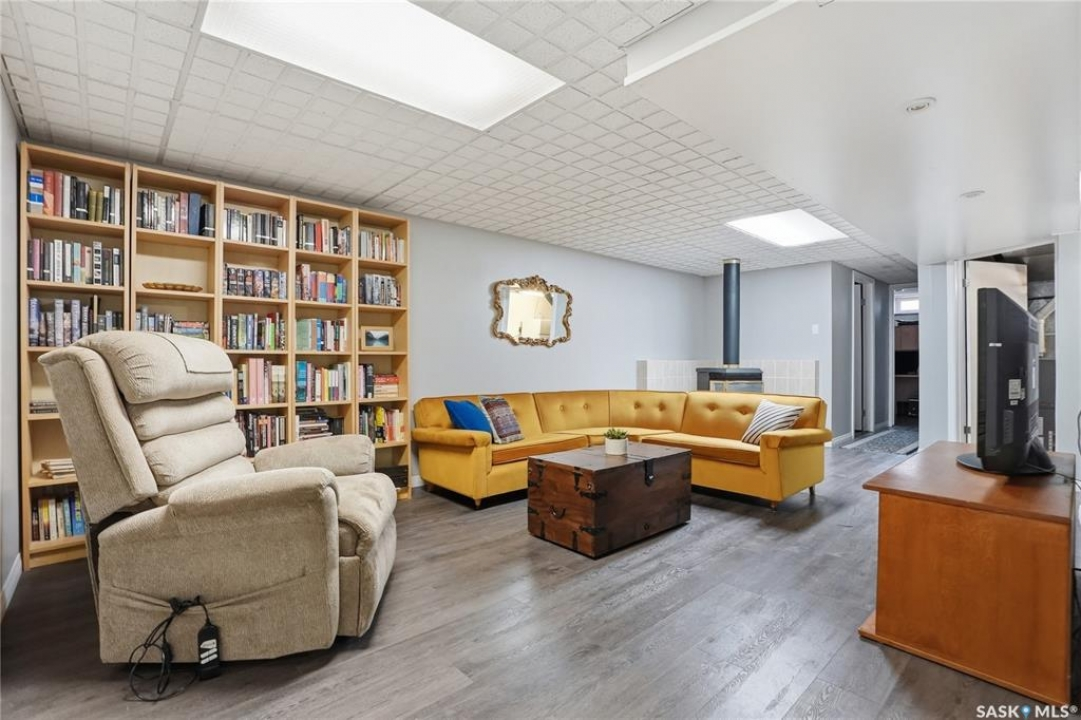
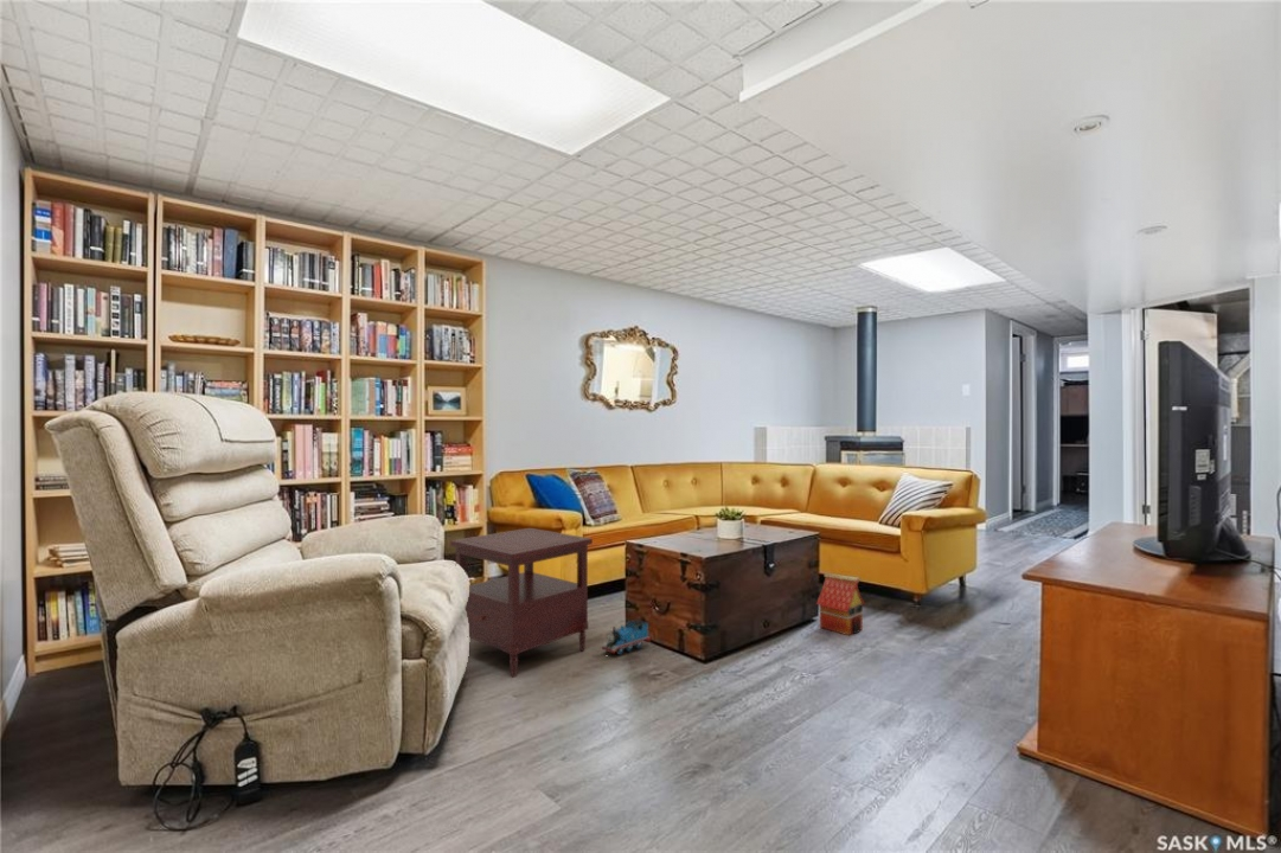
+ toy house (840, 601)
+ toy train (625, 636)
+ side table (521, 595)
